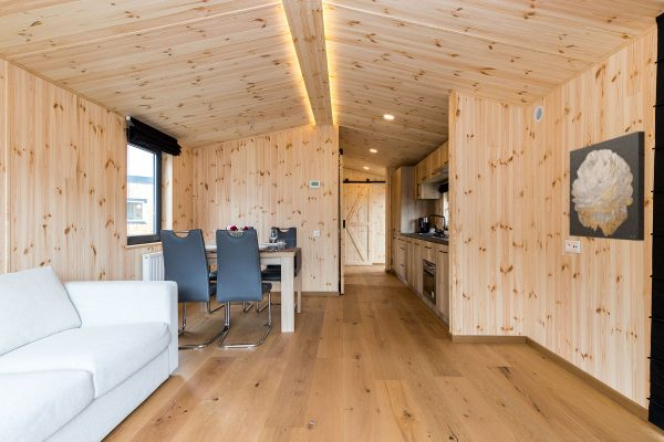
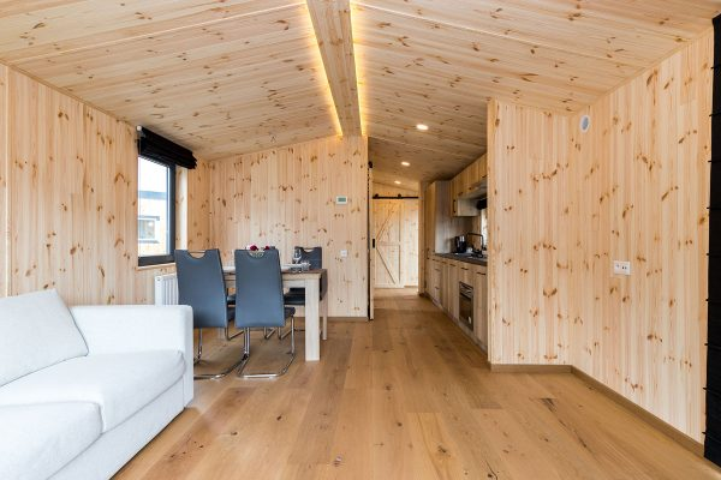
- wall art (602, 190)
